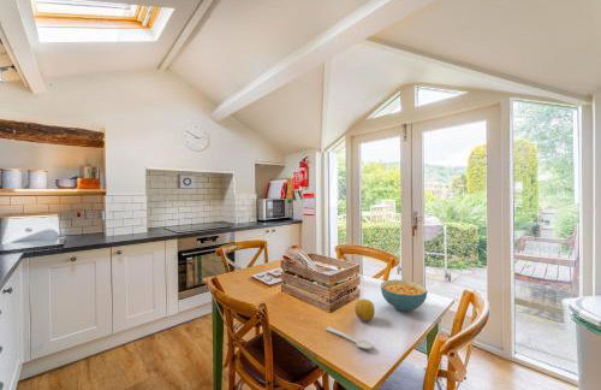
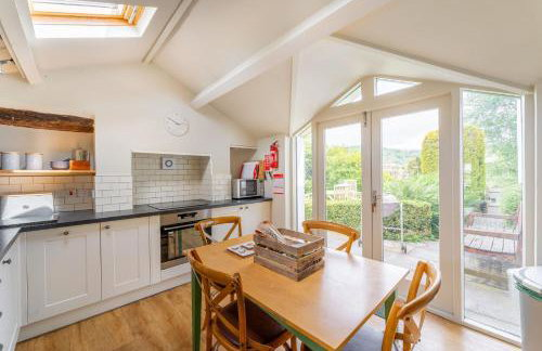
- cereal bowl (403, 297)
- fruit (364, 309)
- spoon (347, 337)
